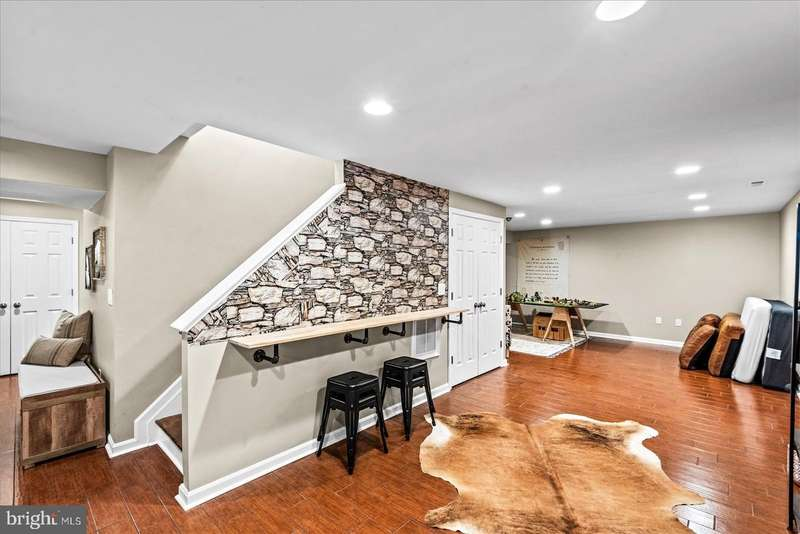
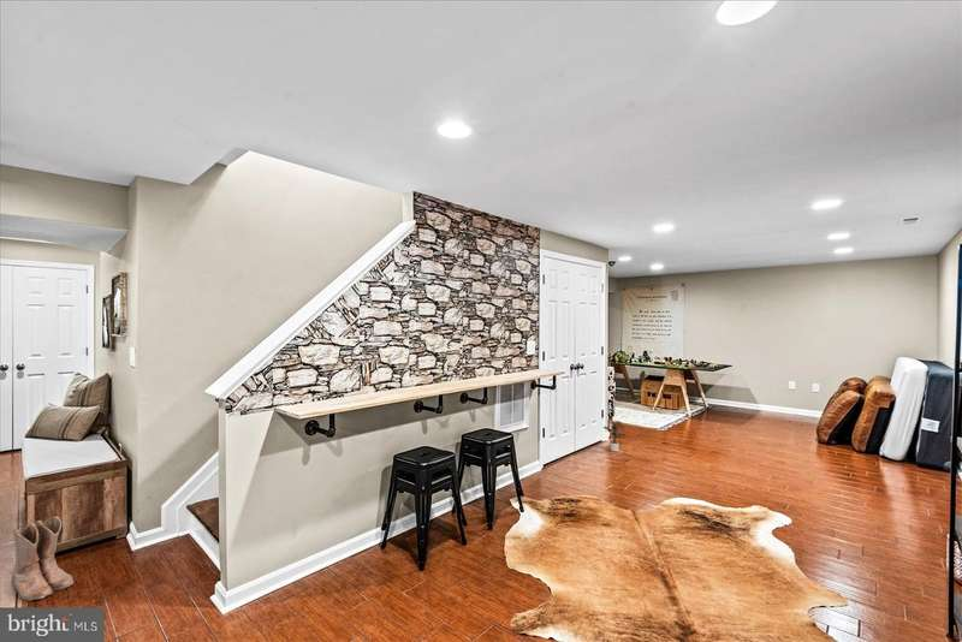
+ boots (43, 554)
+ potted plant (614, 434)
